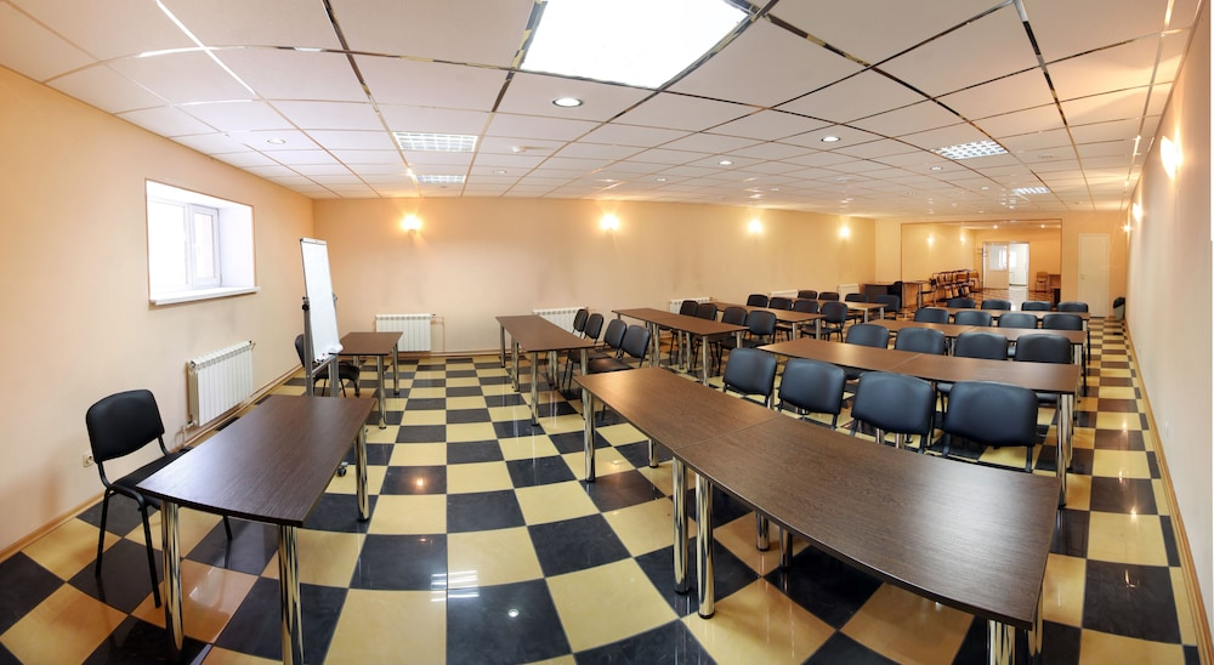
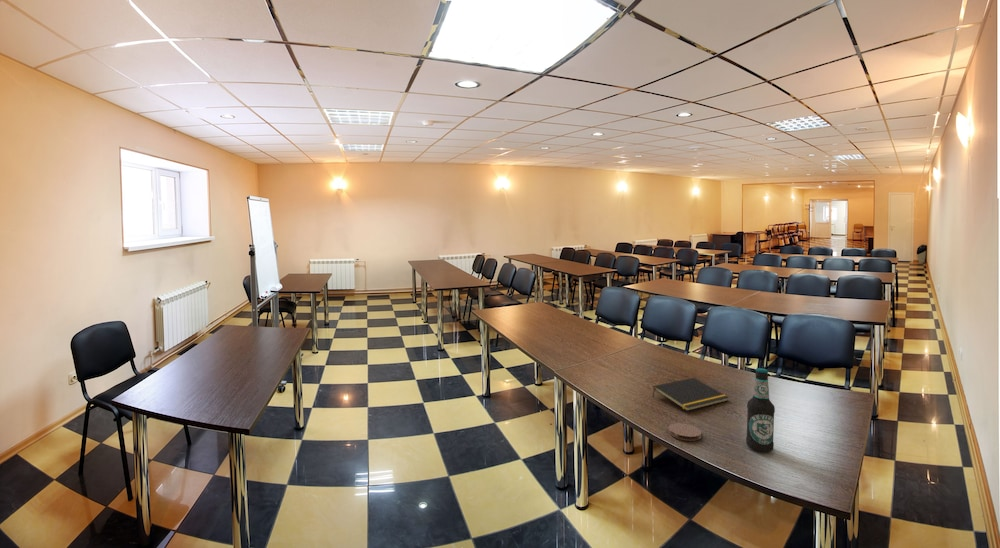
+ bottle (760, 408)
+ notepad (690, 393)
+ coaster (684, 431)
